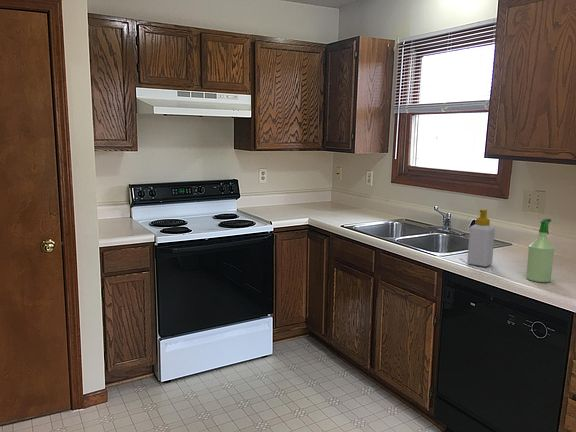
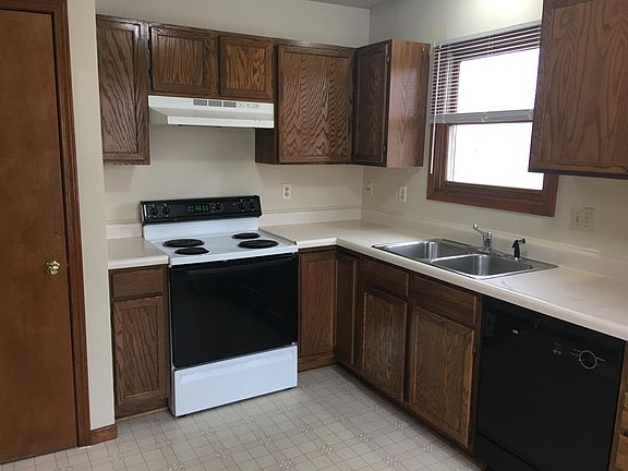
- soap bottle (481, 237)
- spray bottle (541, 249)
